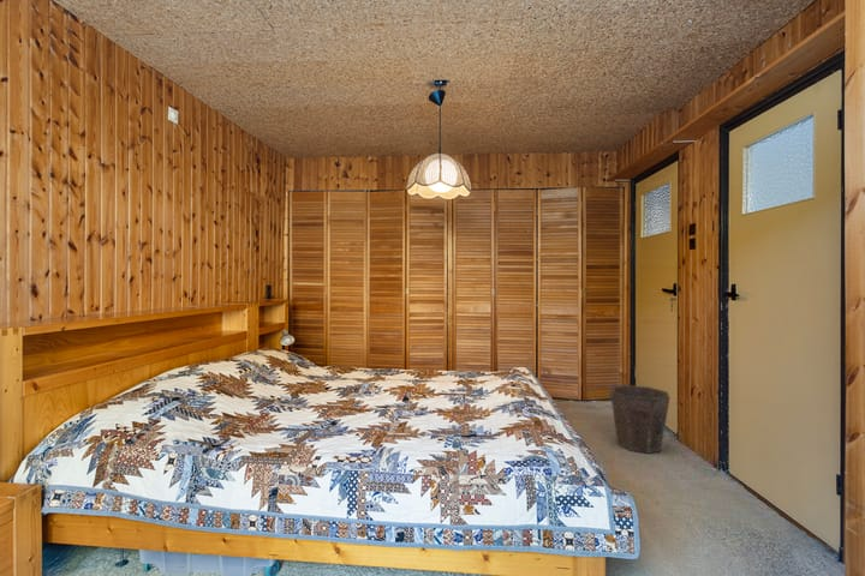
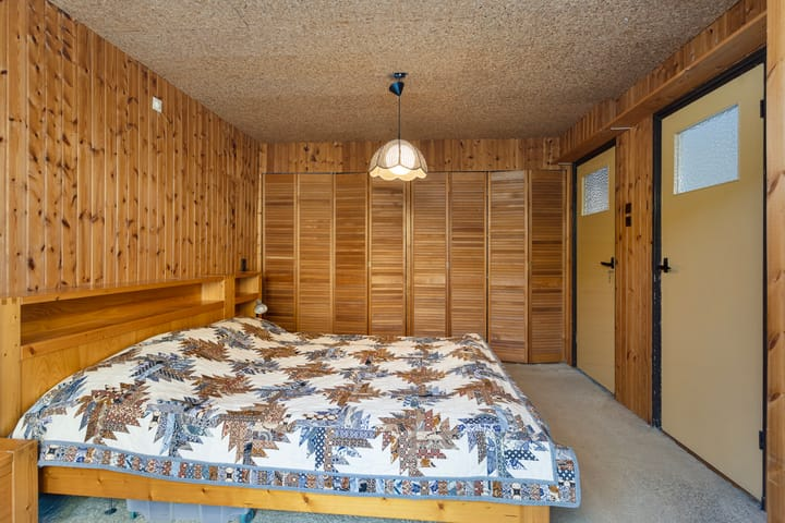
- waste bin (638, 418)
